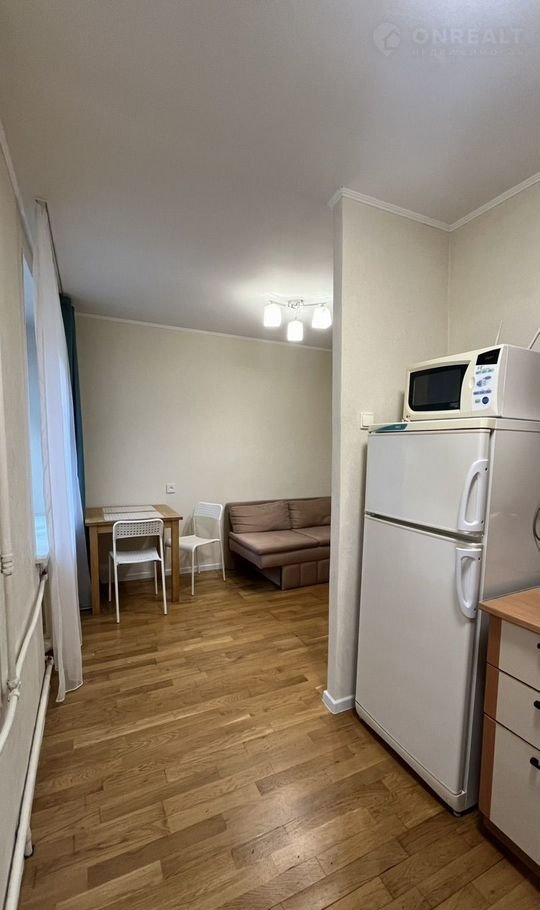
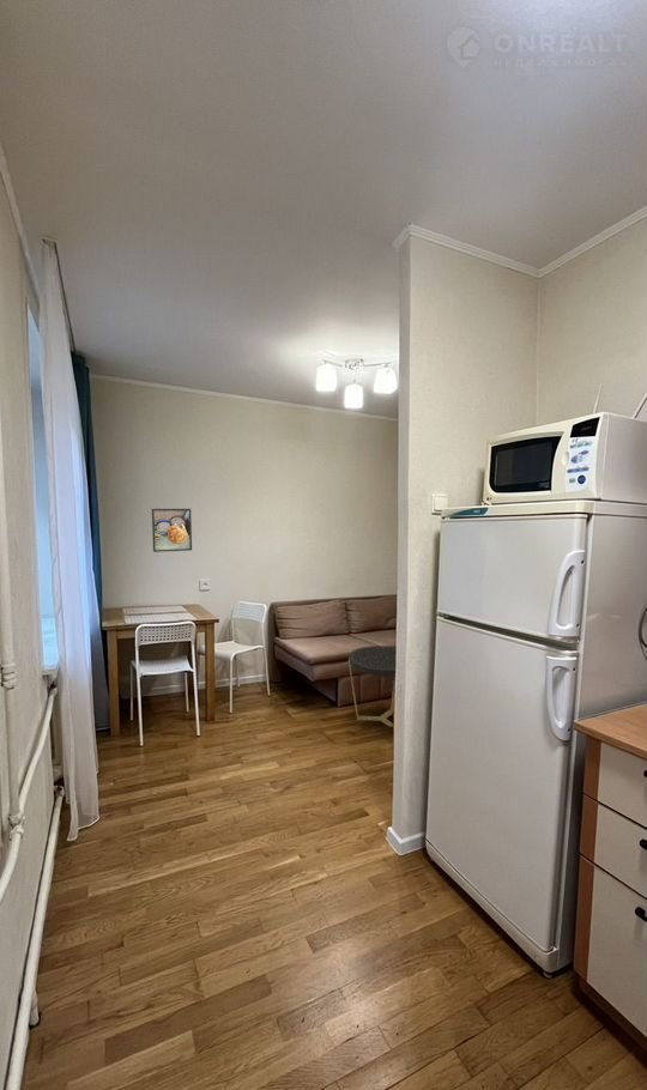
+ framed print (171, 529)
+ side table (393, 688)
